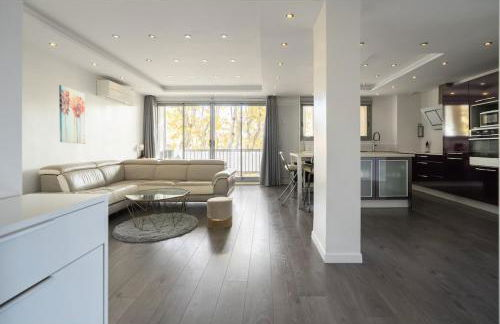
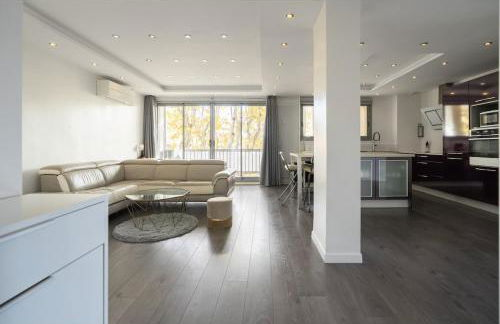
- wall art (73, 116)
